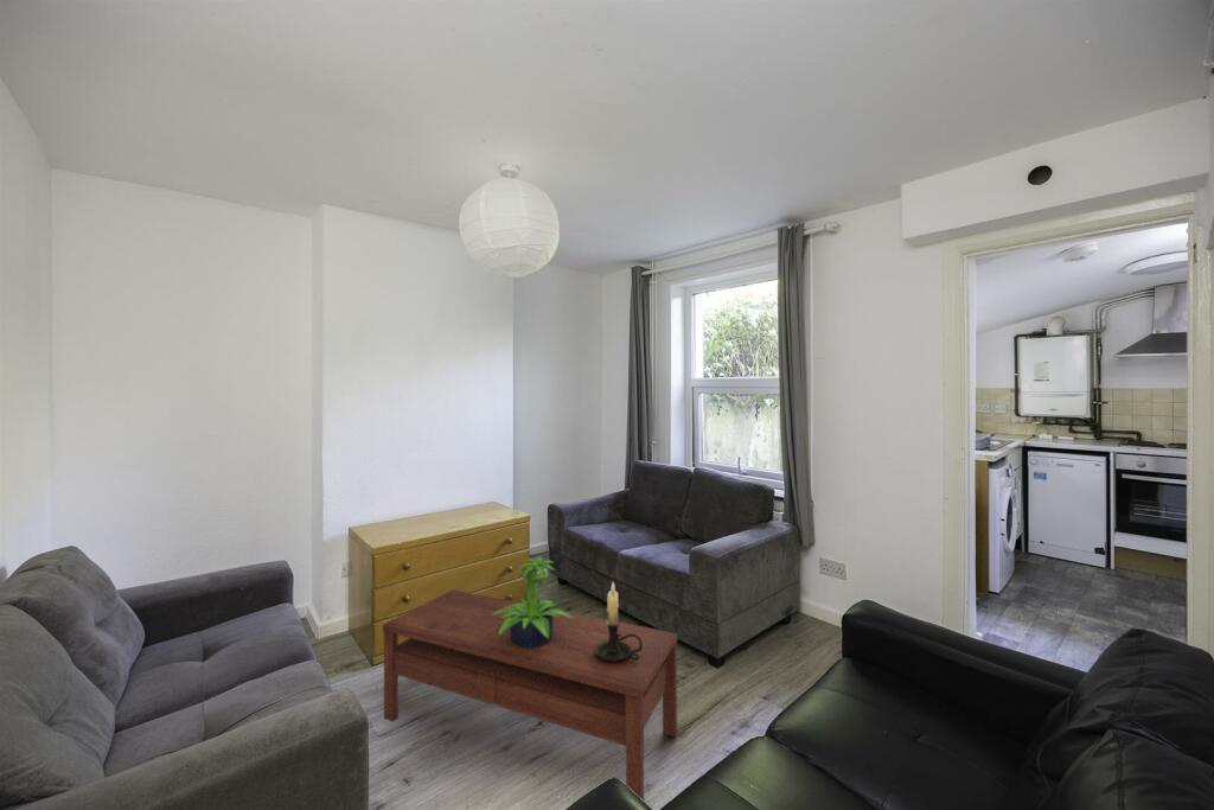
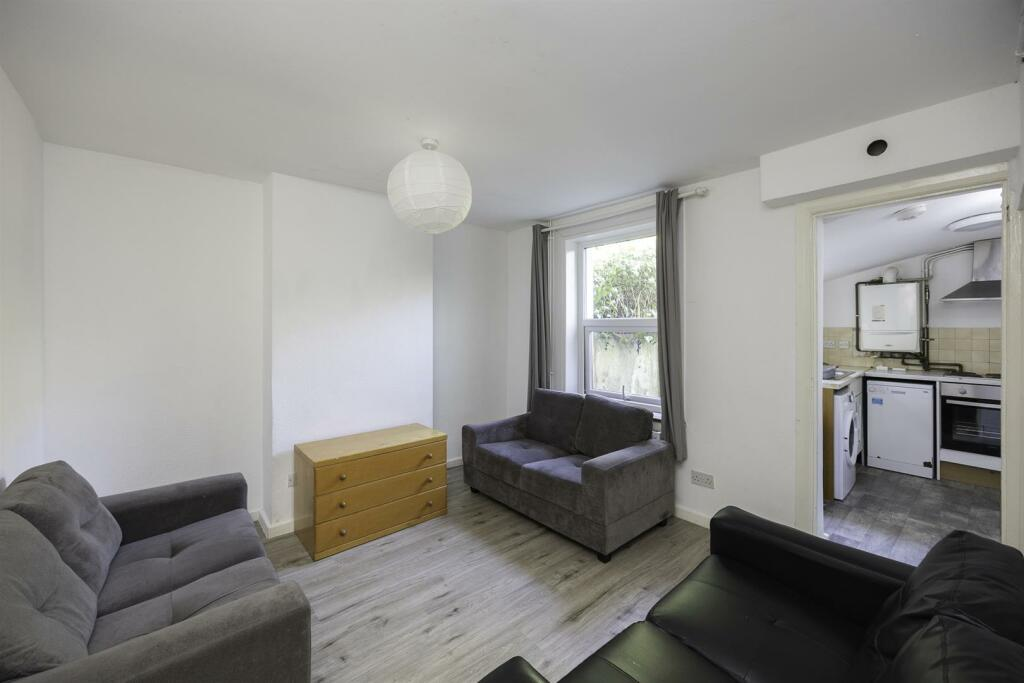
- candle holder (616, 618)
- potted plant (530, 597)
- coffee table (526, 677)
